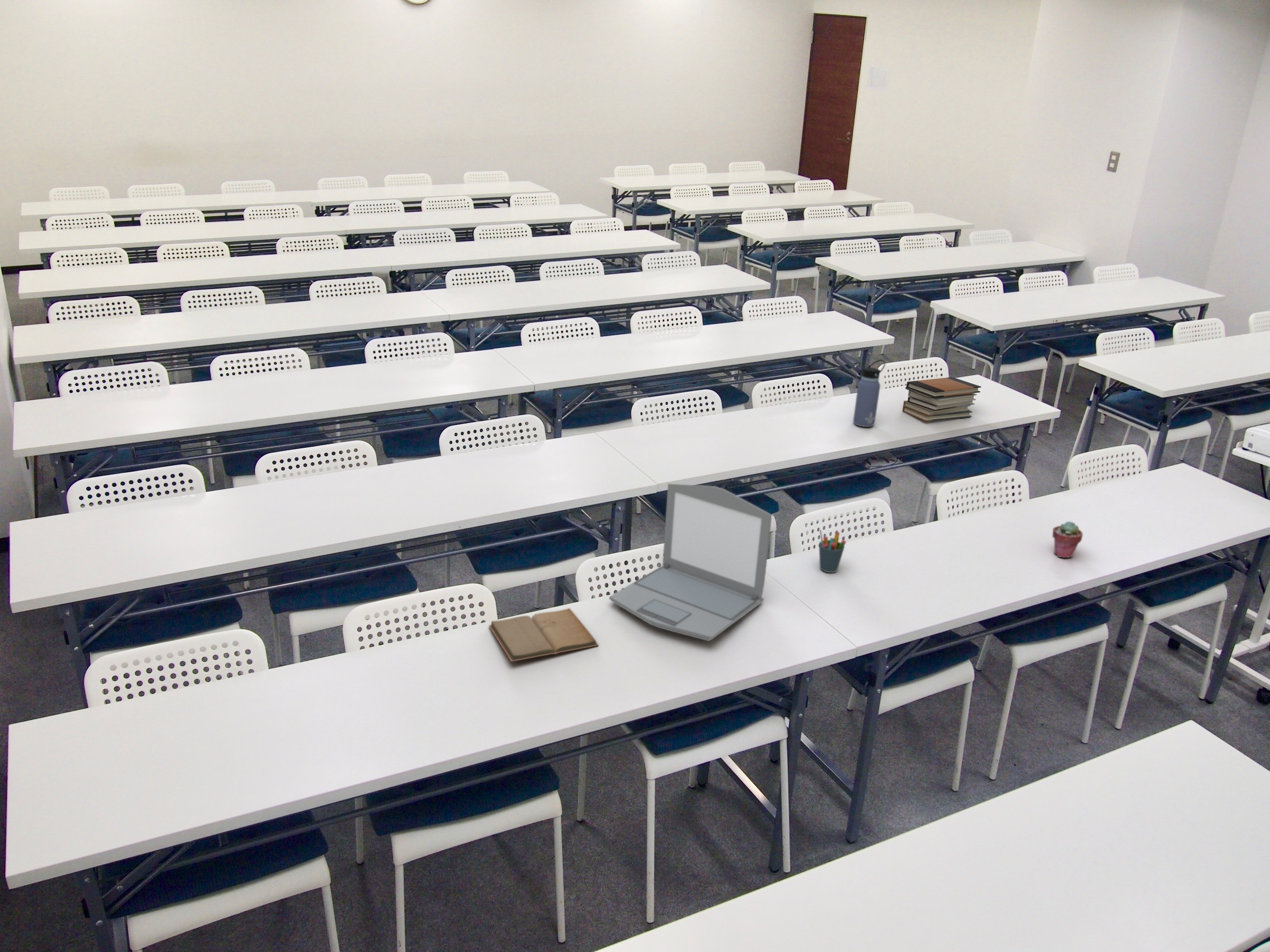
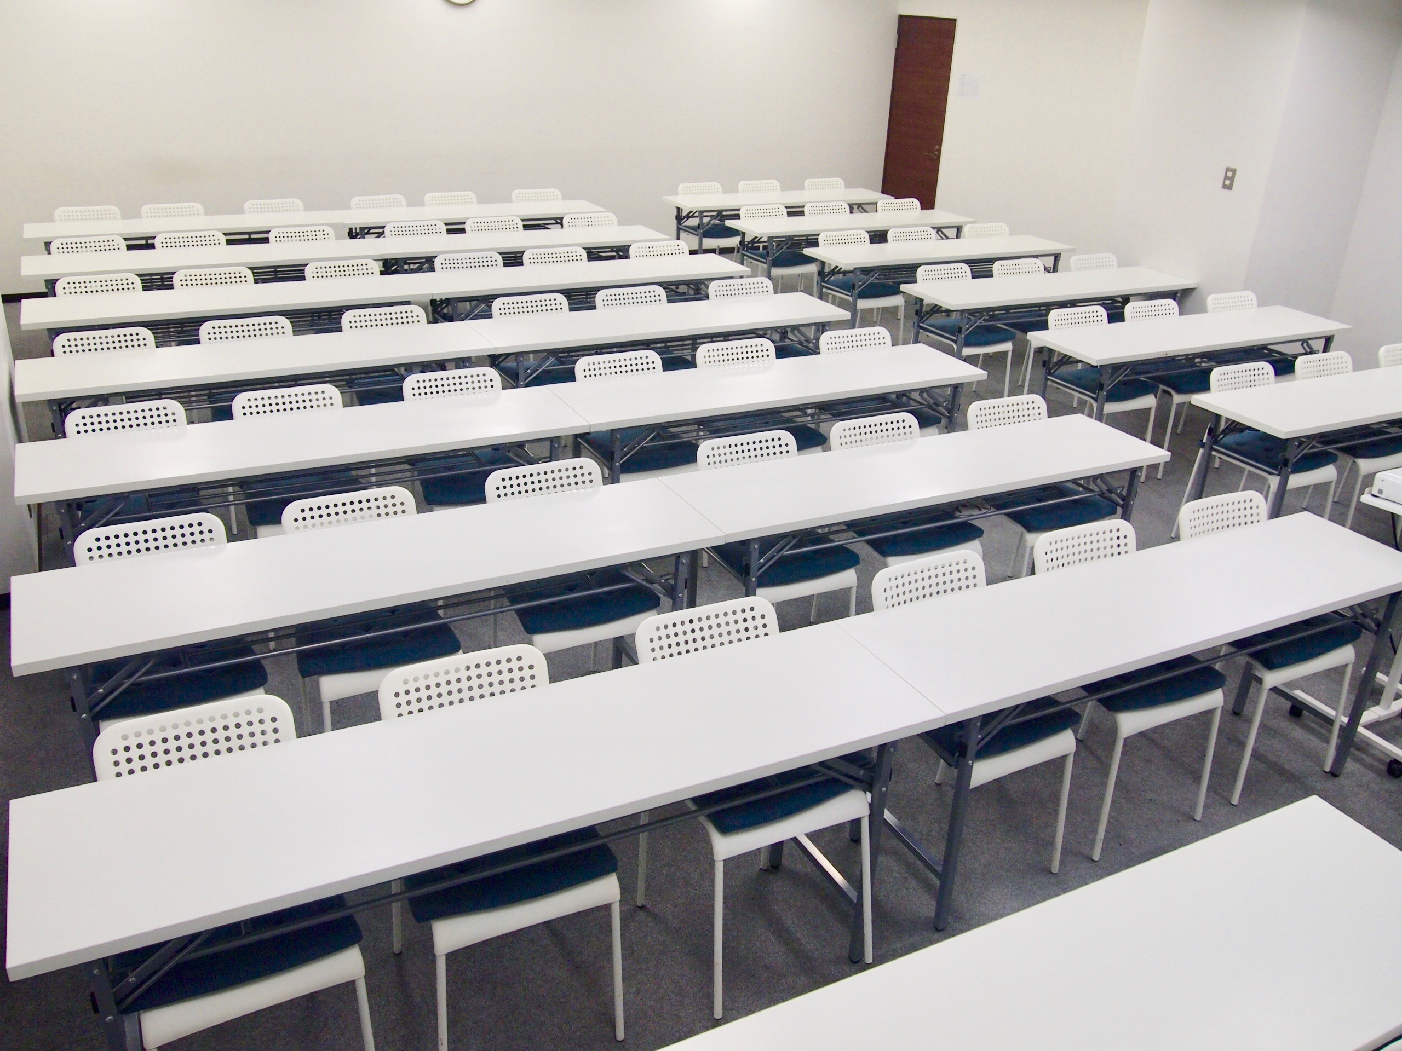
- book (543, 633)
- laptop (687, 555)
- potted succulent (1067, 537)
- pen holder (831, 550)
- water bottle (869, 393)
- book stack (941, 399)
